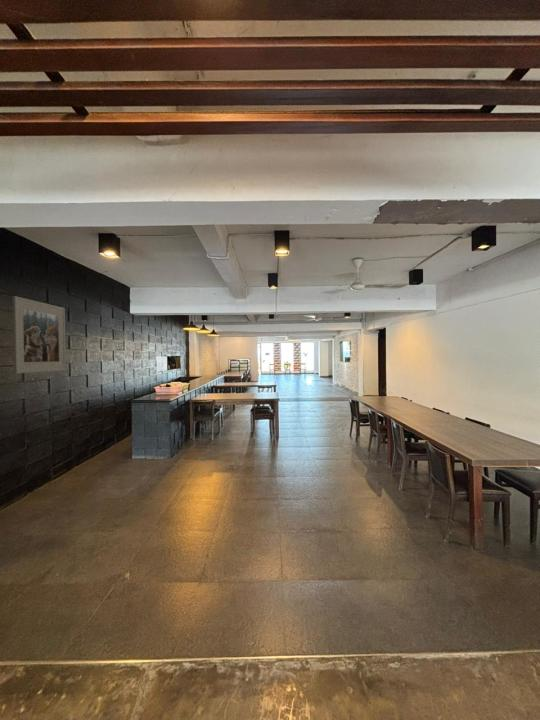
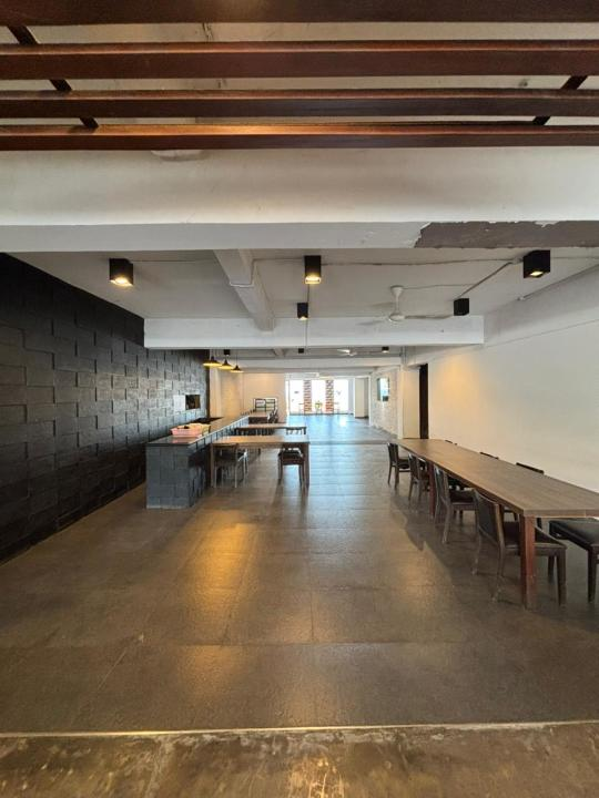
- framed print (42, 337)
